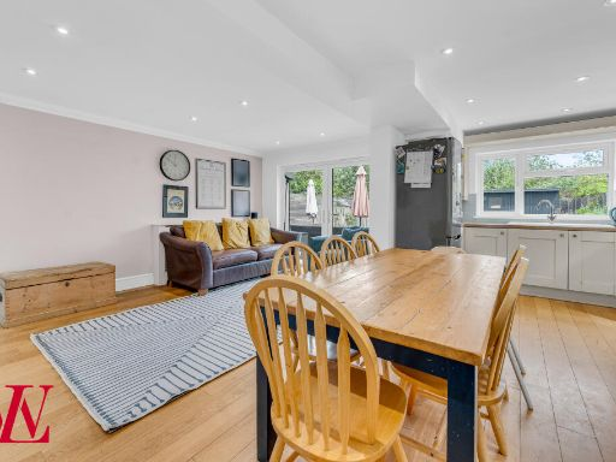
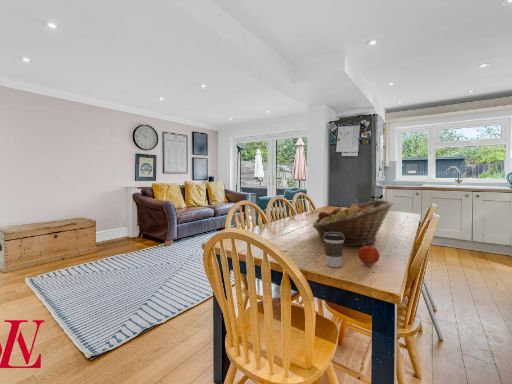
+ apple (368, 254)
+ fruit basket (350, 219)
+ coffee cup (333, 249)
